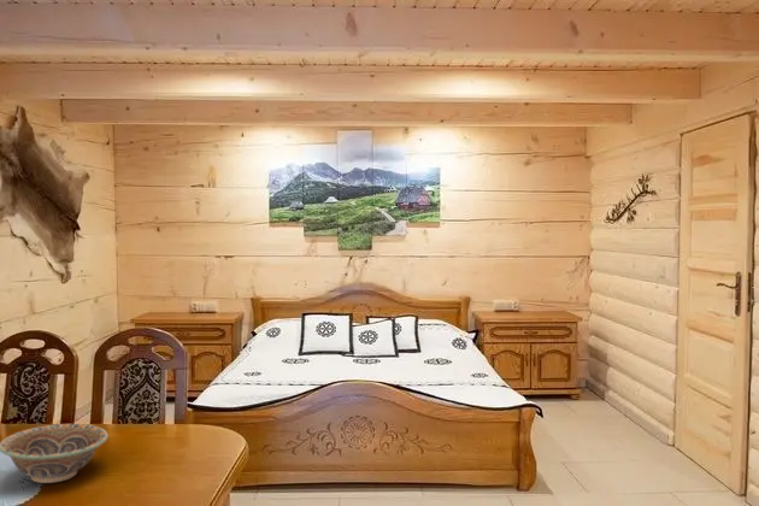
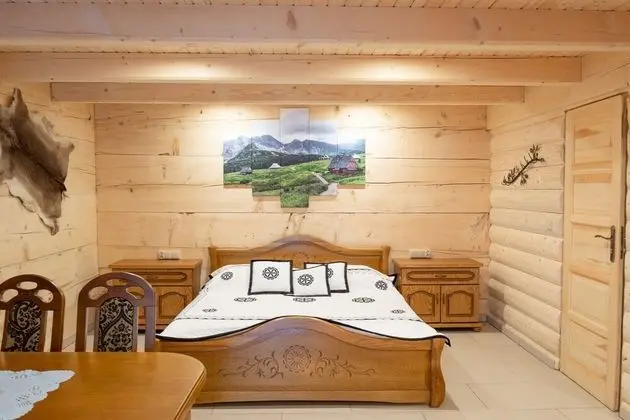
- decorative bowl (55, 455)
